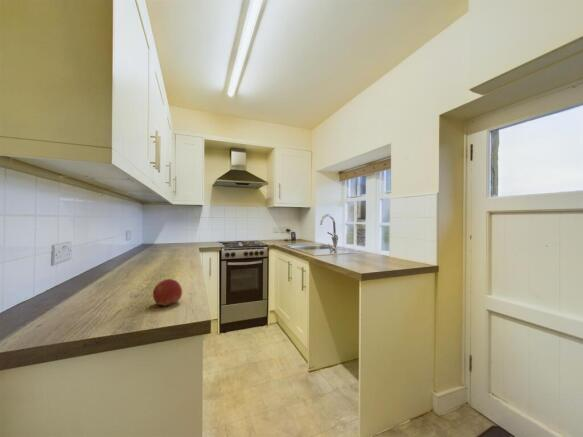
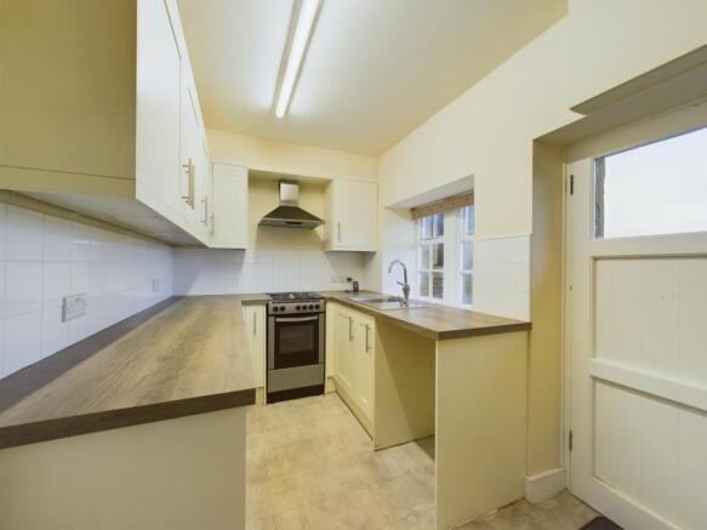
- fruit (167, 291)
